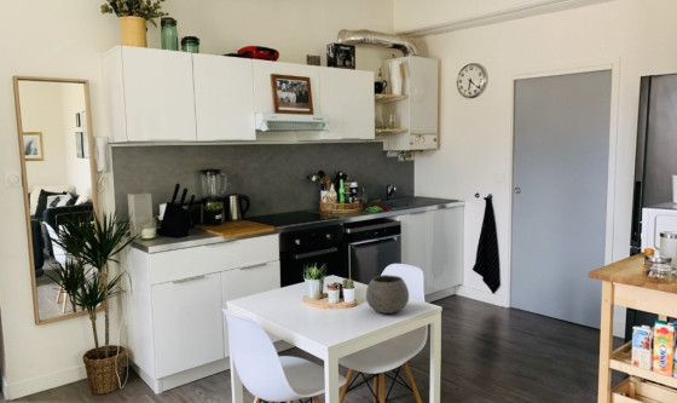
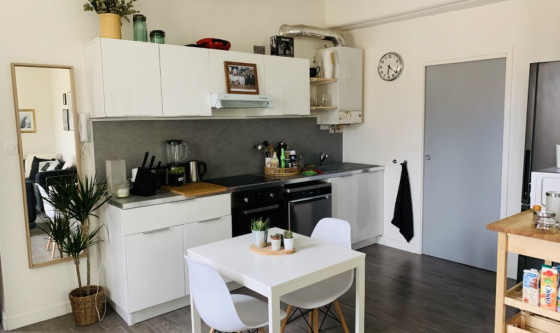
- bowl (387, 294)
